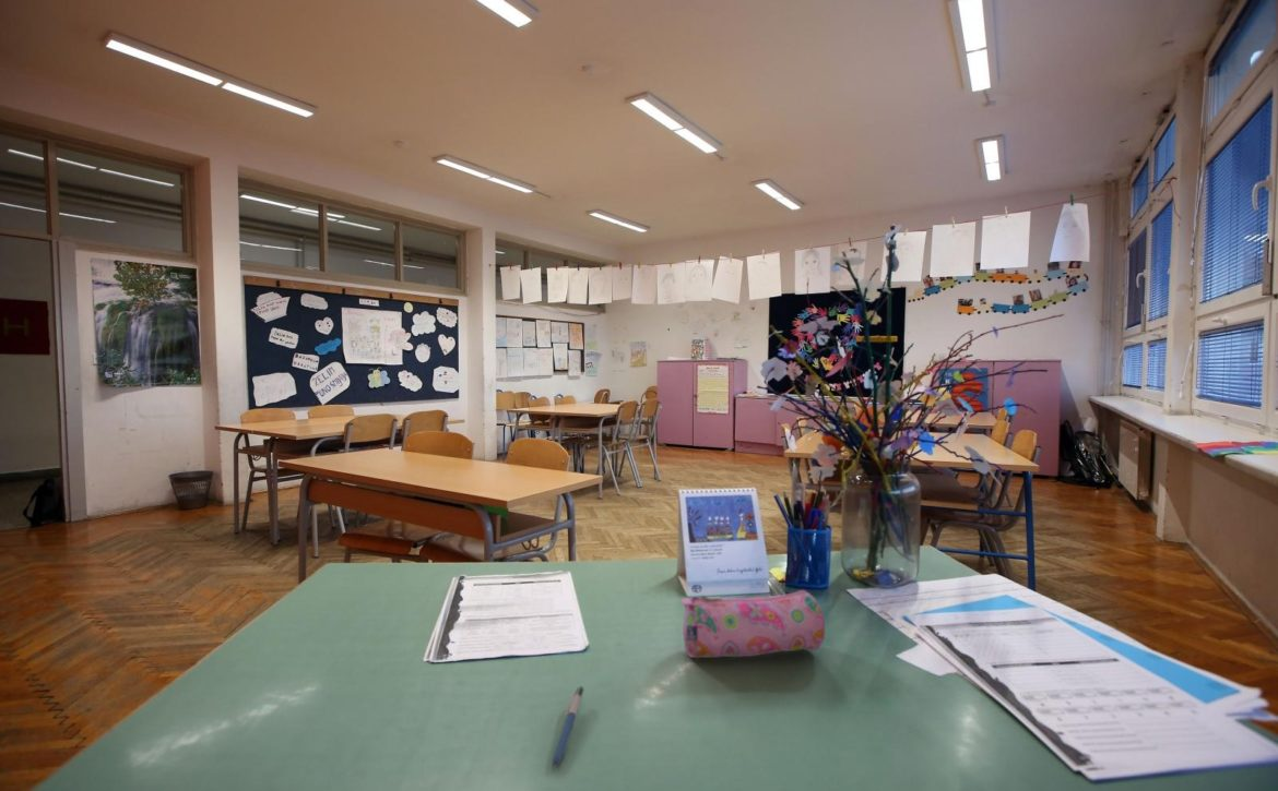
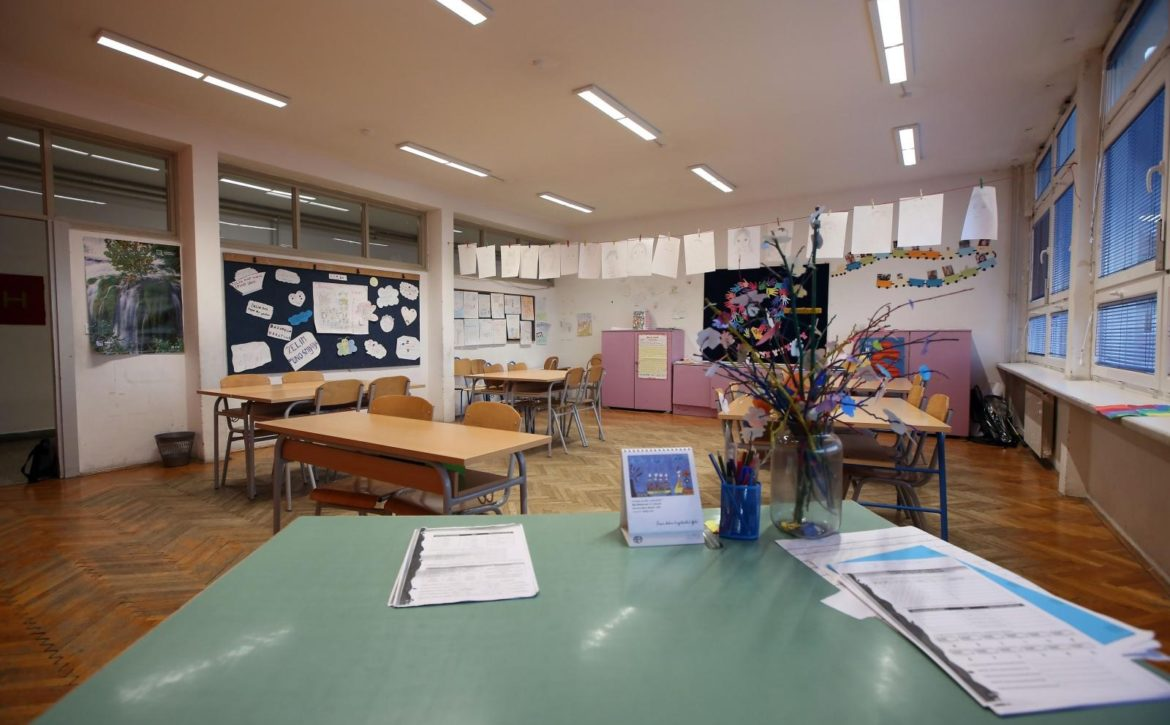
- pen (567, 722)
- pencil case (749, 623)
